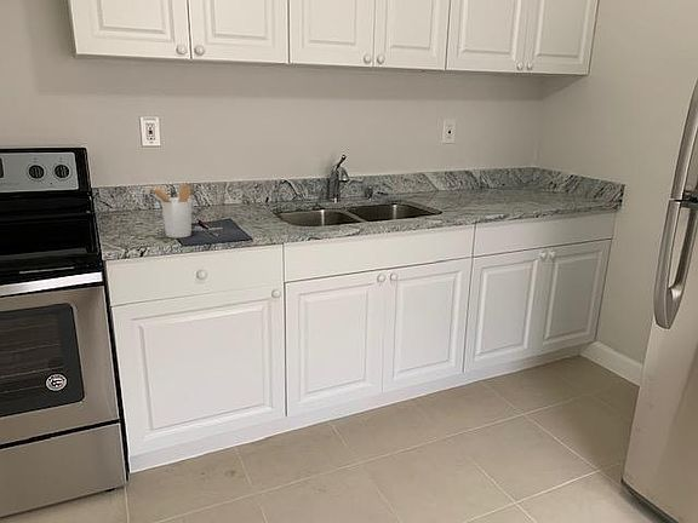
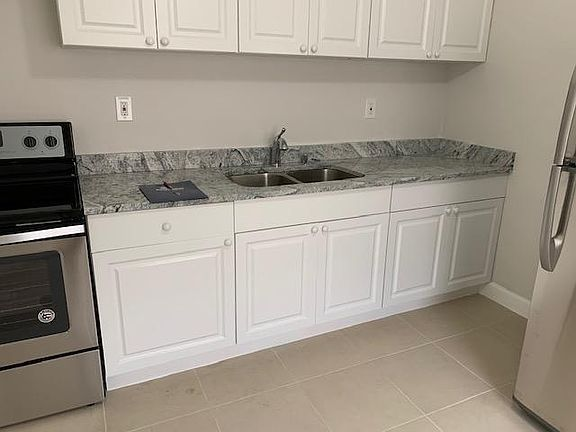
- utensil holder (170, 209)
